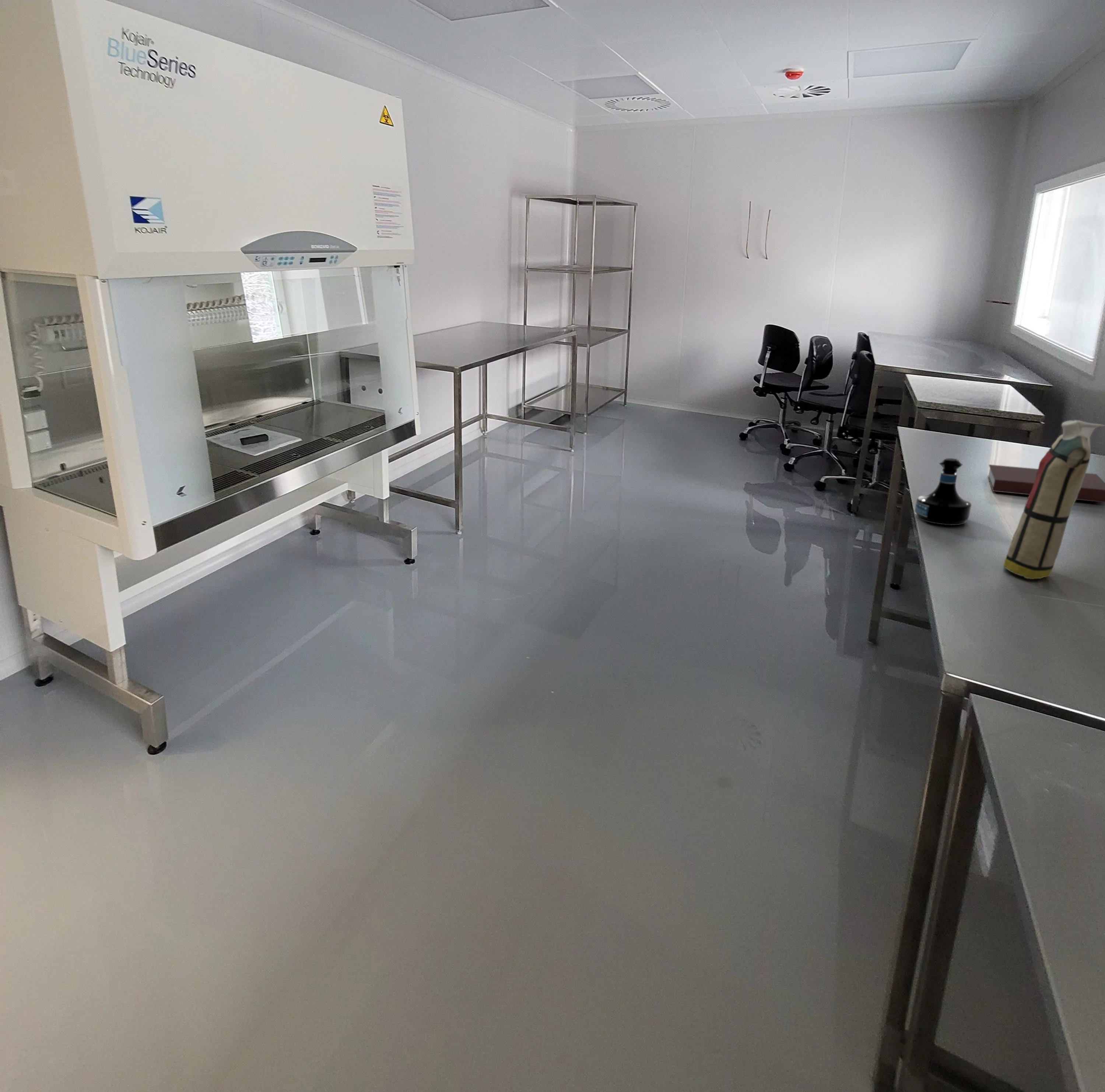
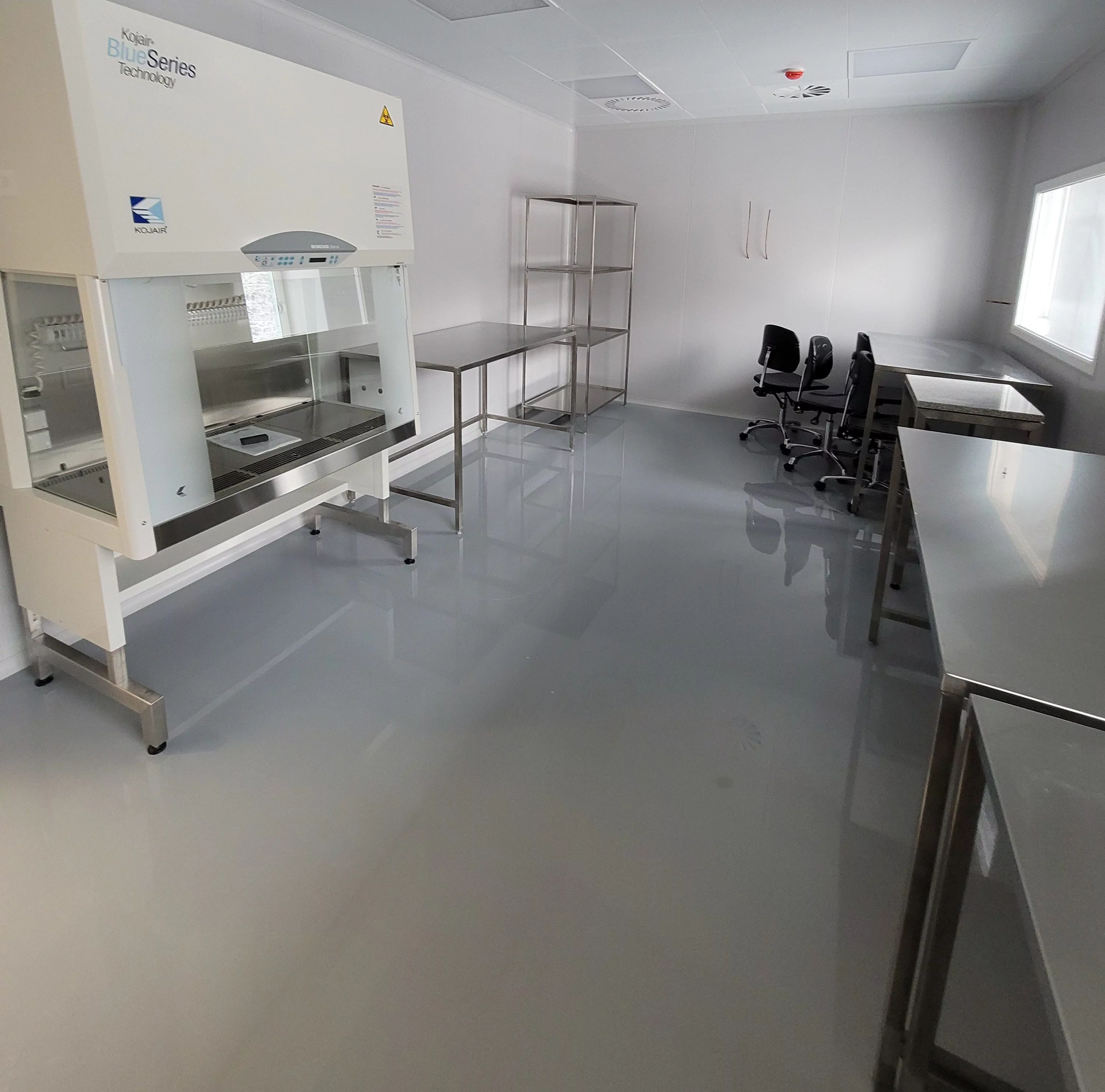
- notebook (1035, 479)
- dress (1051, 499)
- tequila bottle (946, 489)
